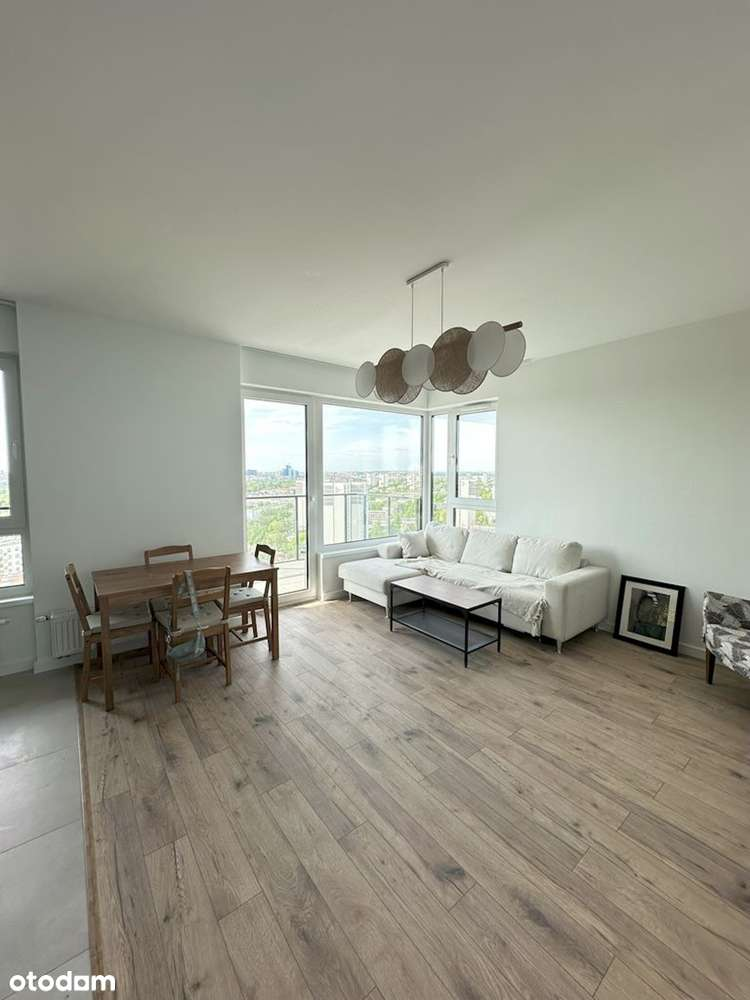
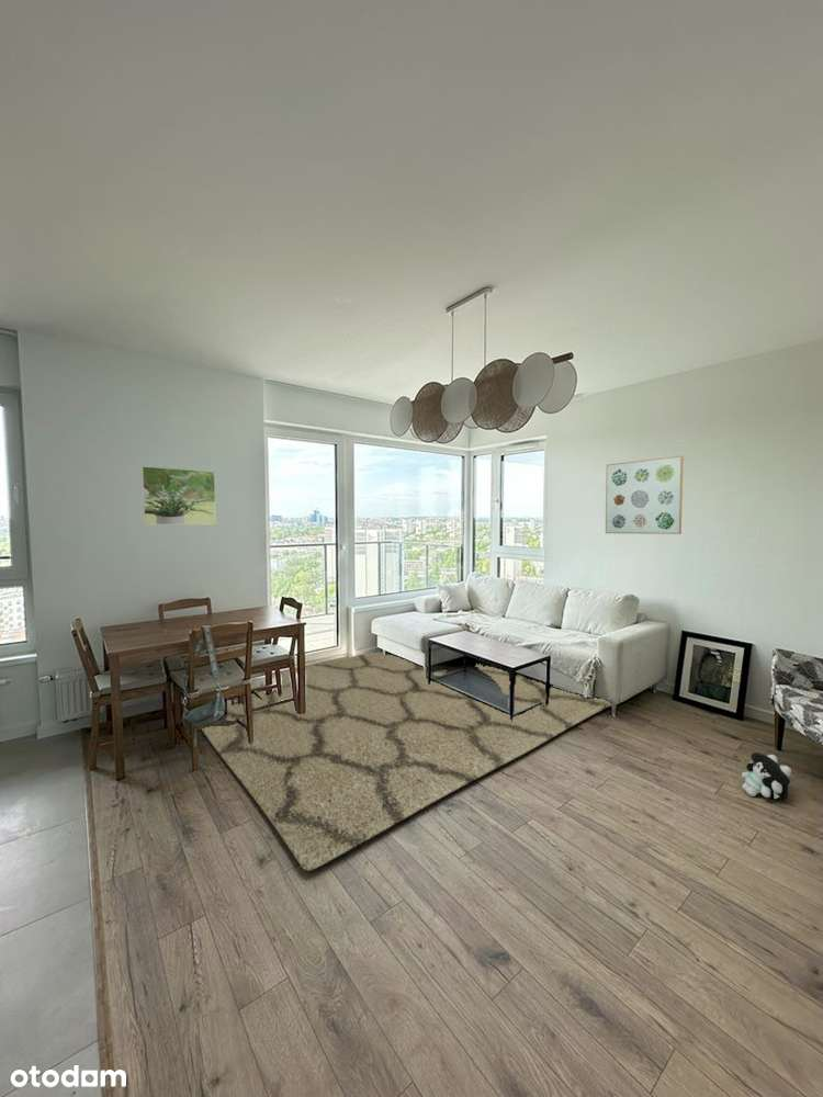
+ wall art (641, 497)
+ rug (408, 693)
+ plush toy (766, 777)
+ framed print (180, 497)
